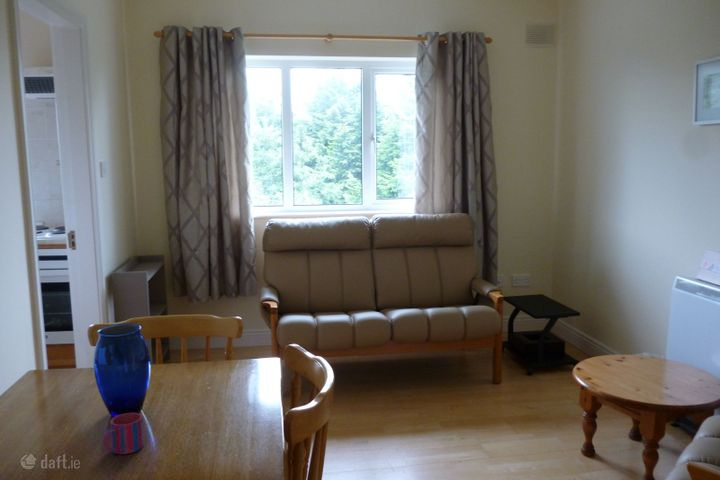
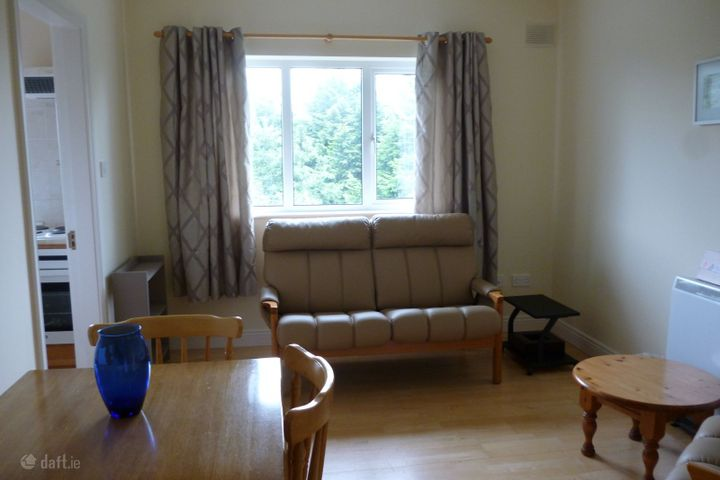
- mug (121, 436)
